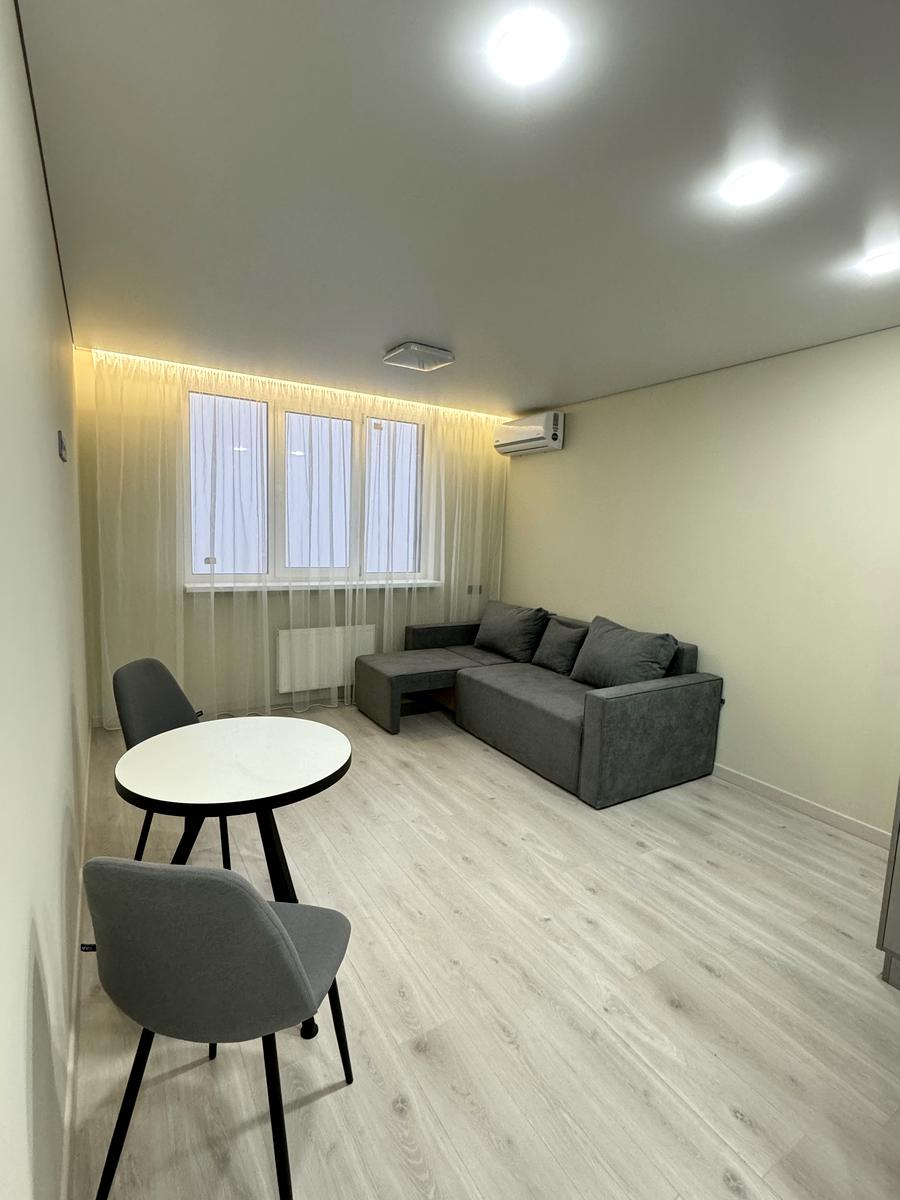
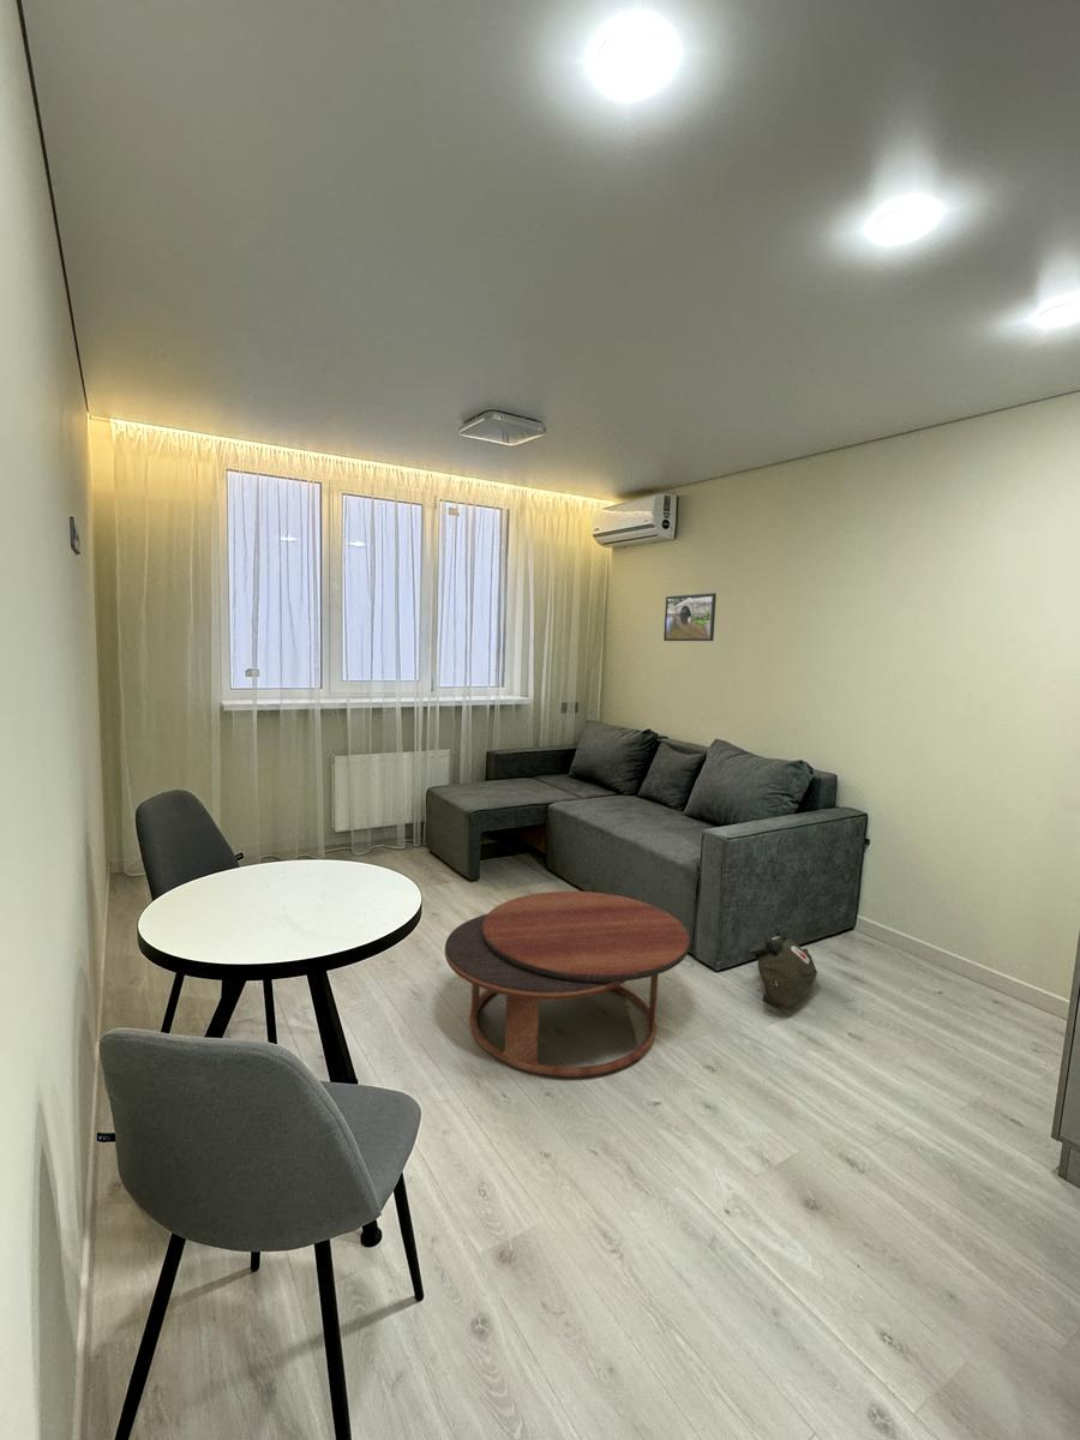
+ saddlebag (790, 960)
+ coffee table (566, 974)
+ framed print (689, 618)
